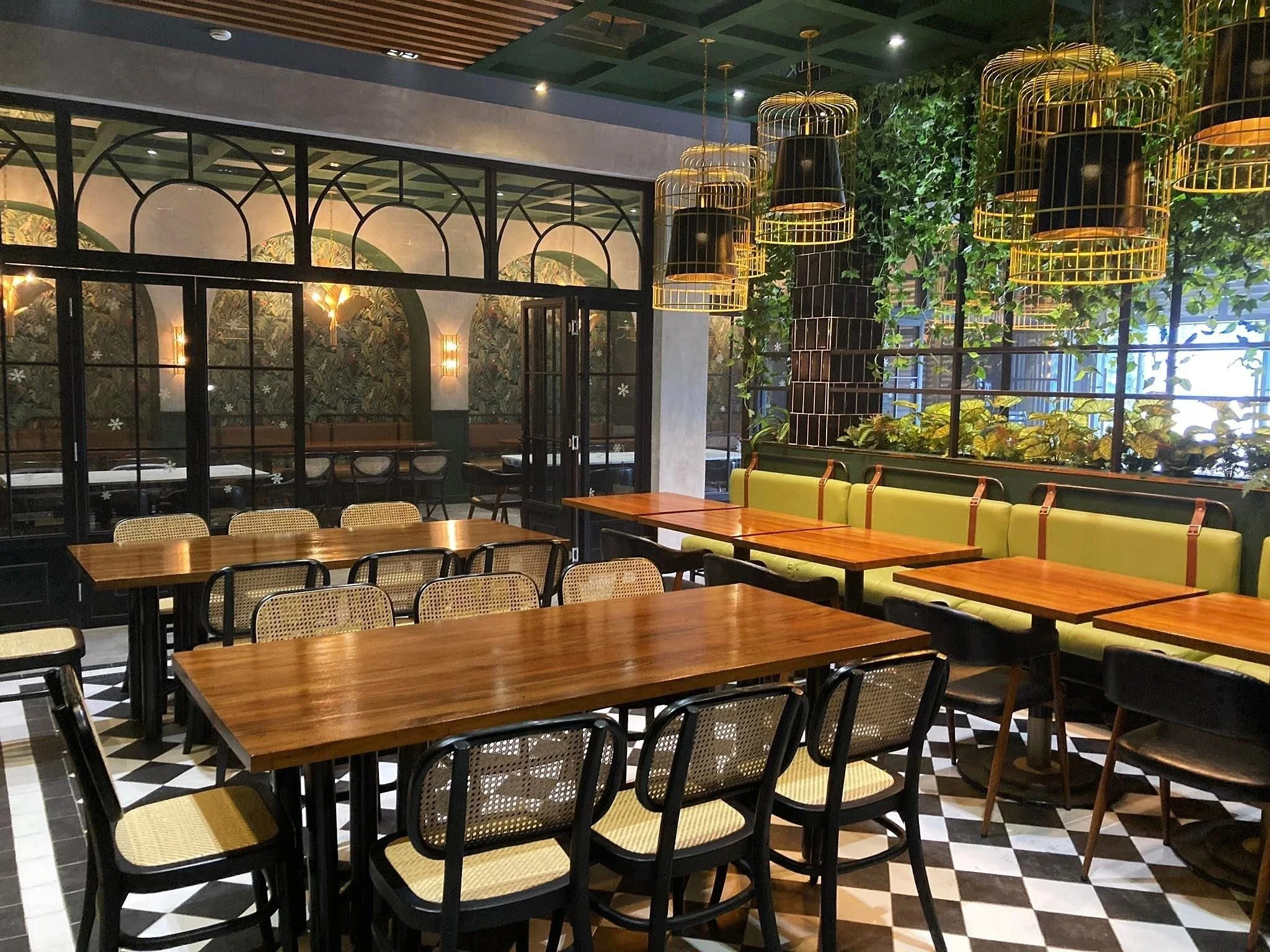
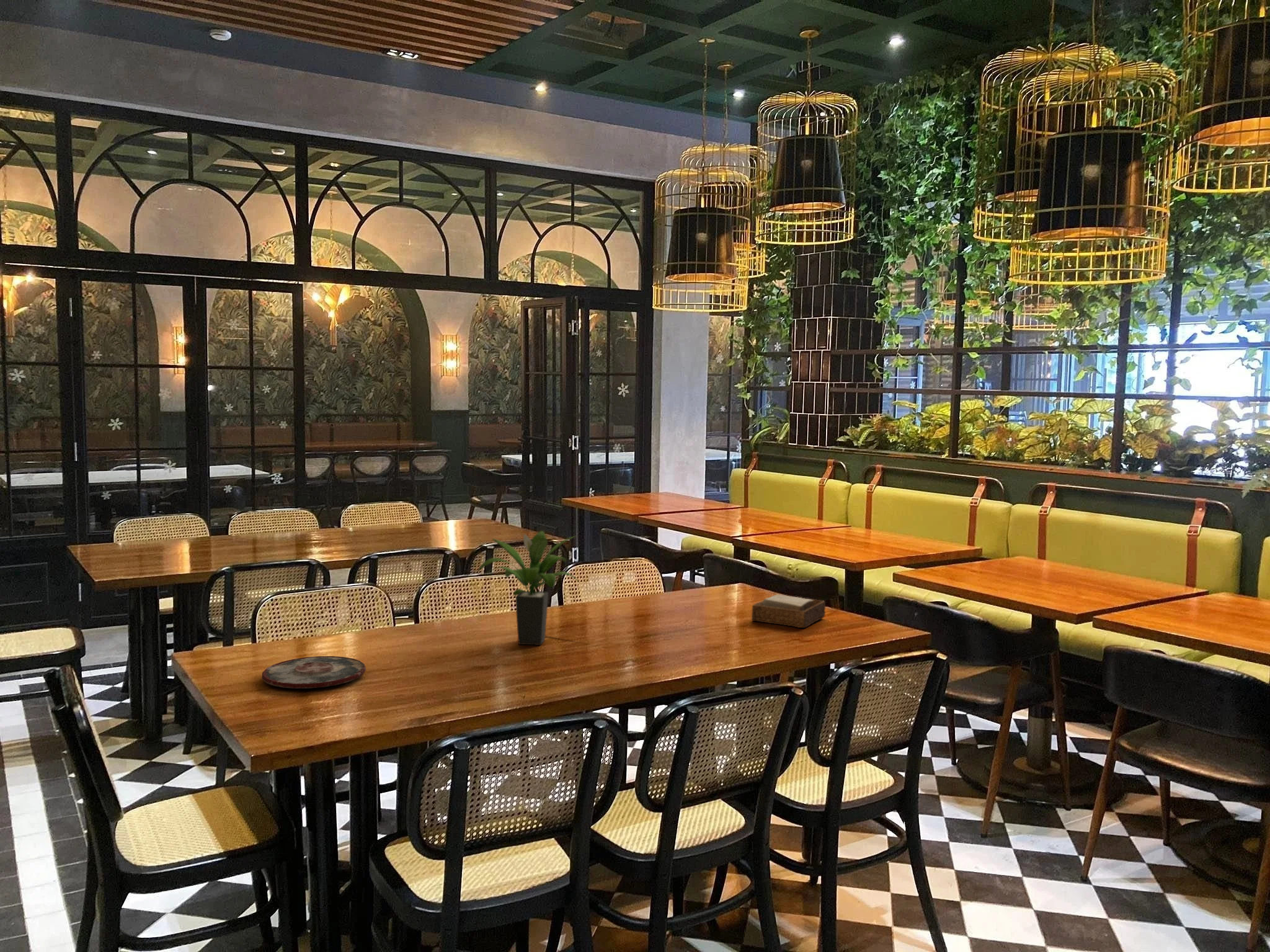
+ napkin holder (788, 608)
+ plate (314, 672)
+ potted plant (530, 586)
